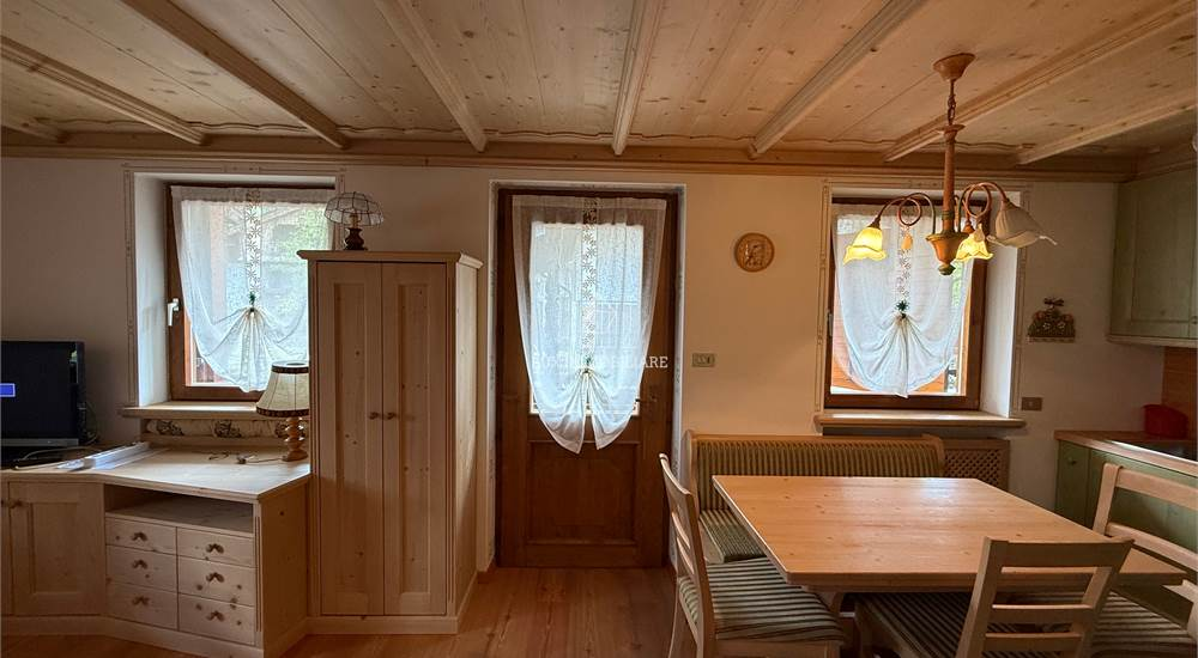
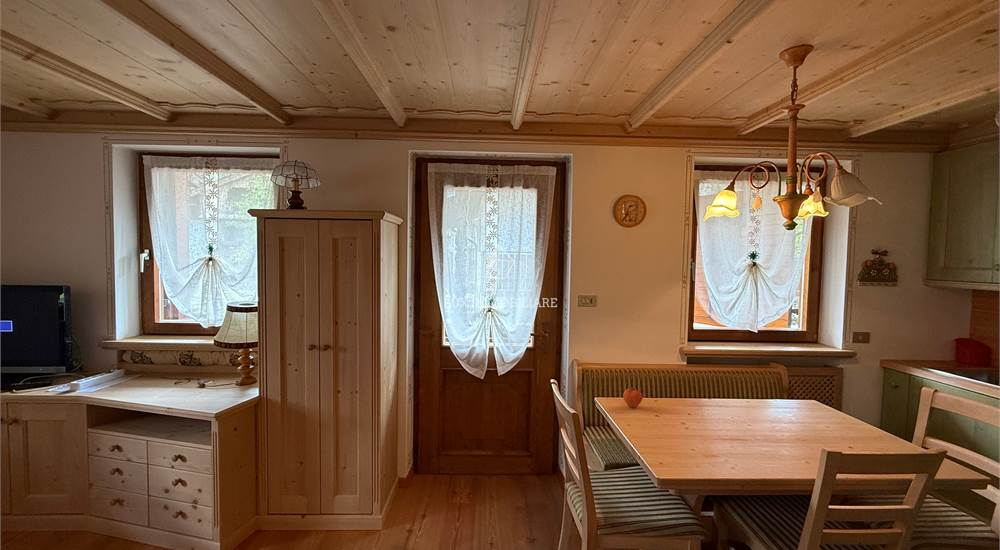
+ fruit (632, 396)
